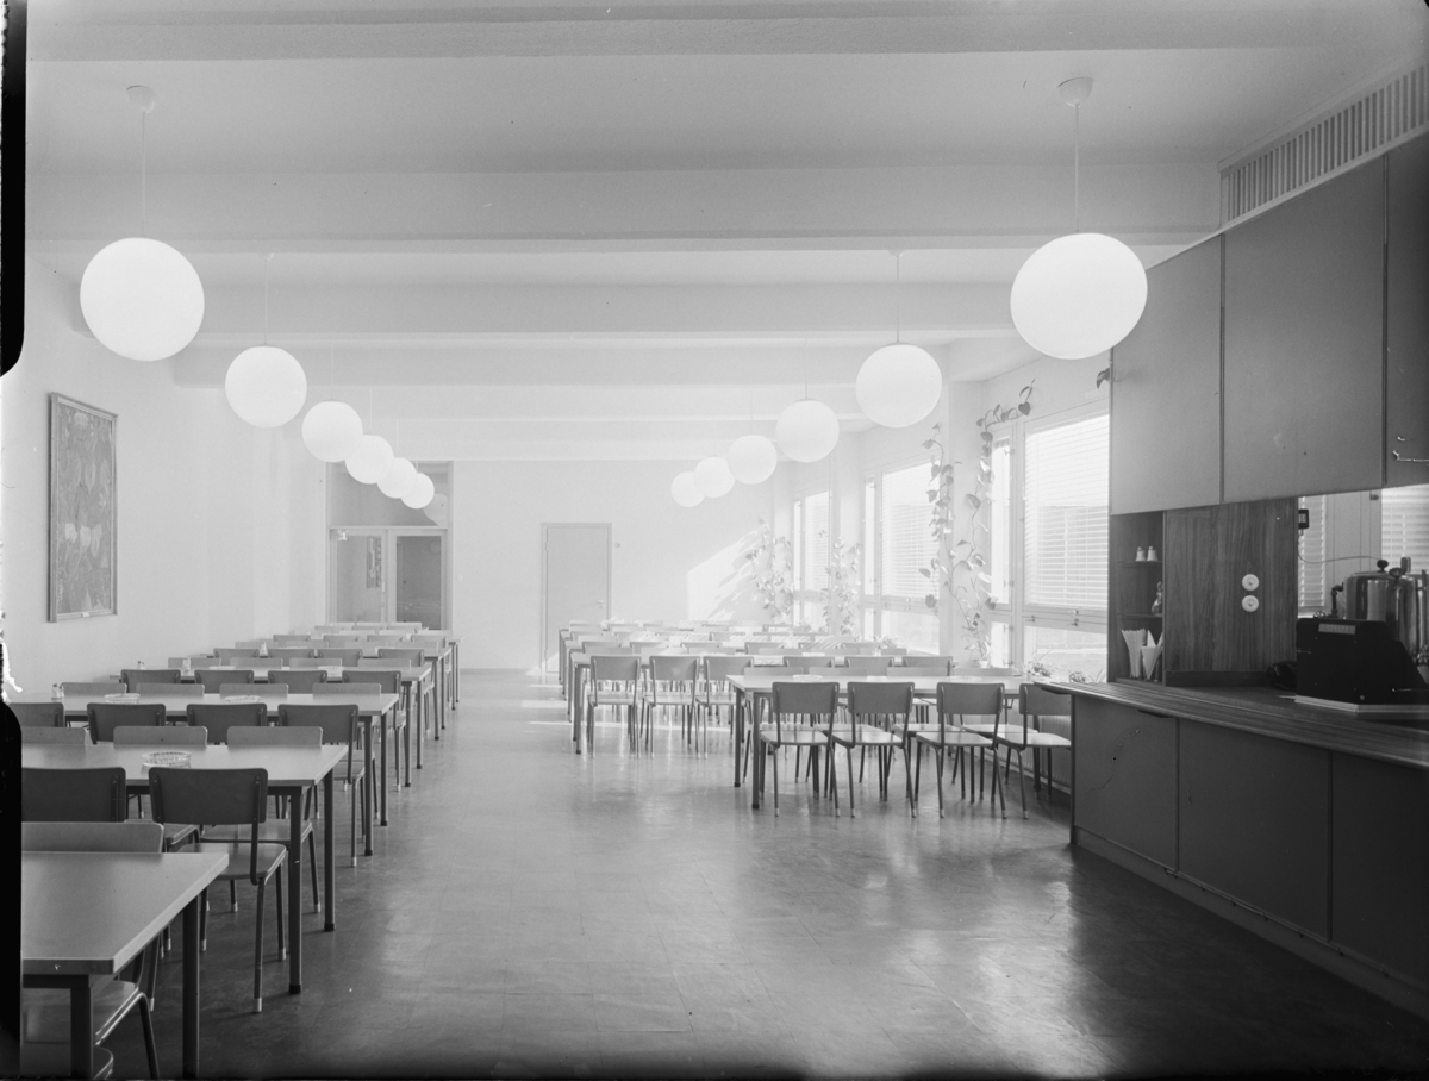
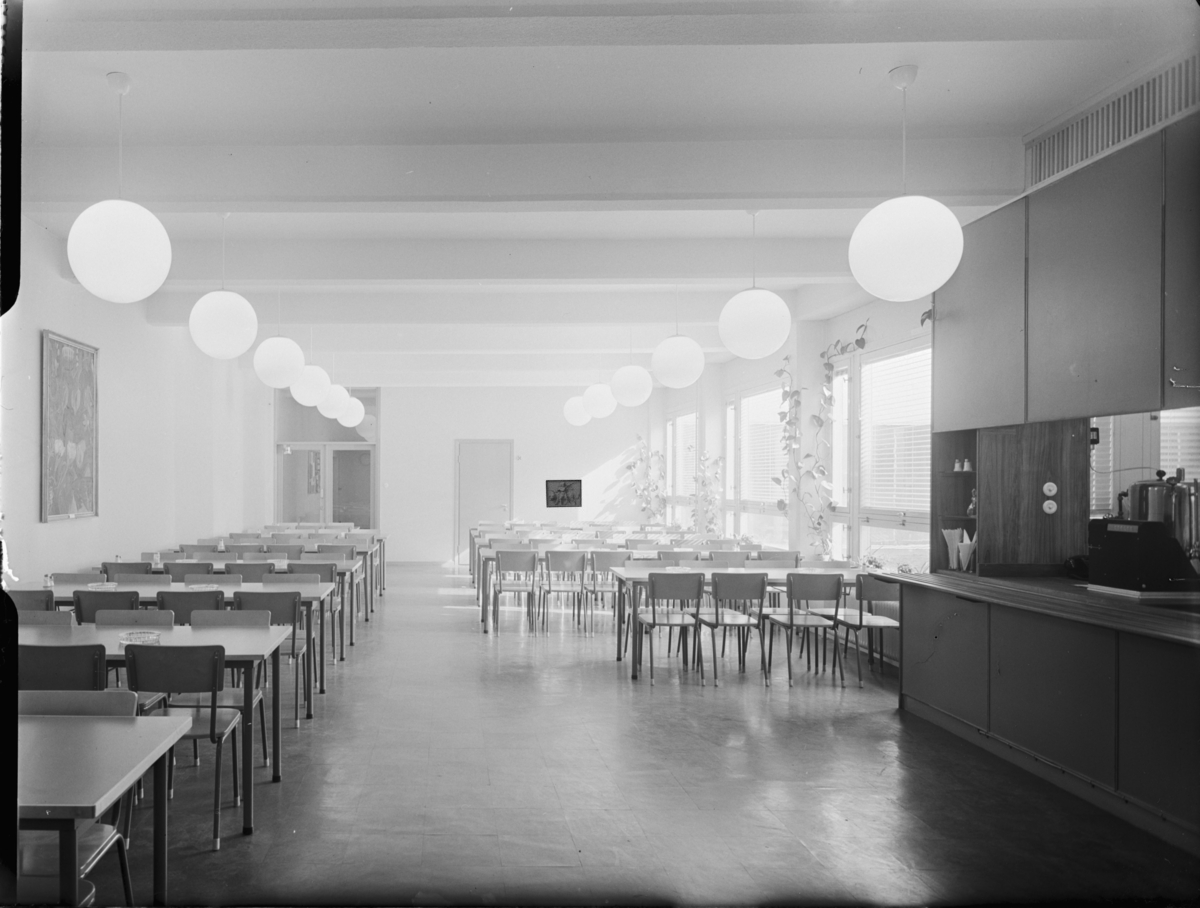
+ wall relief (563, 493)
